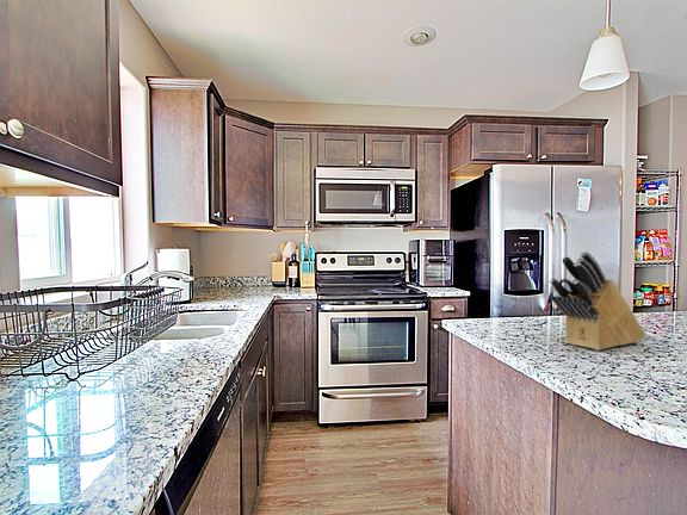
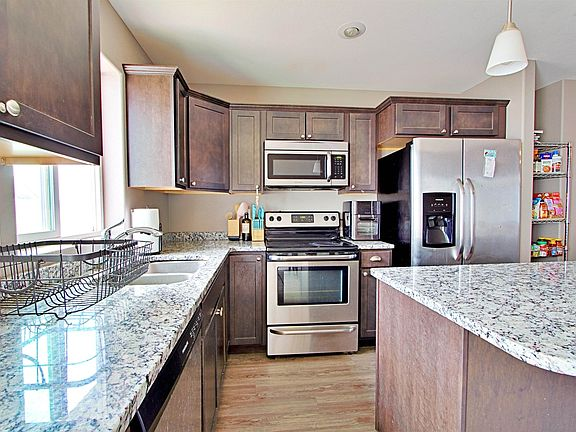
- knife block (596, 298)
